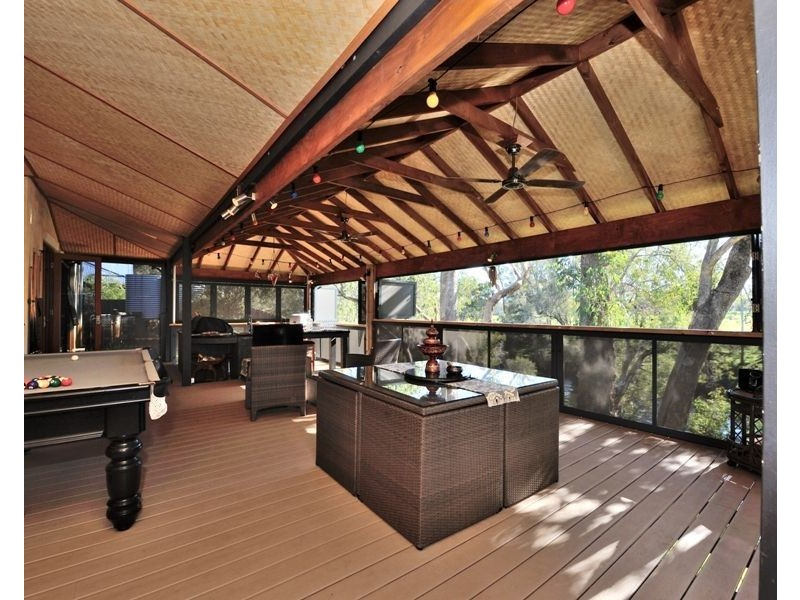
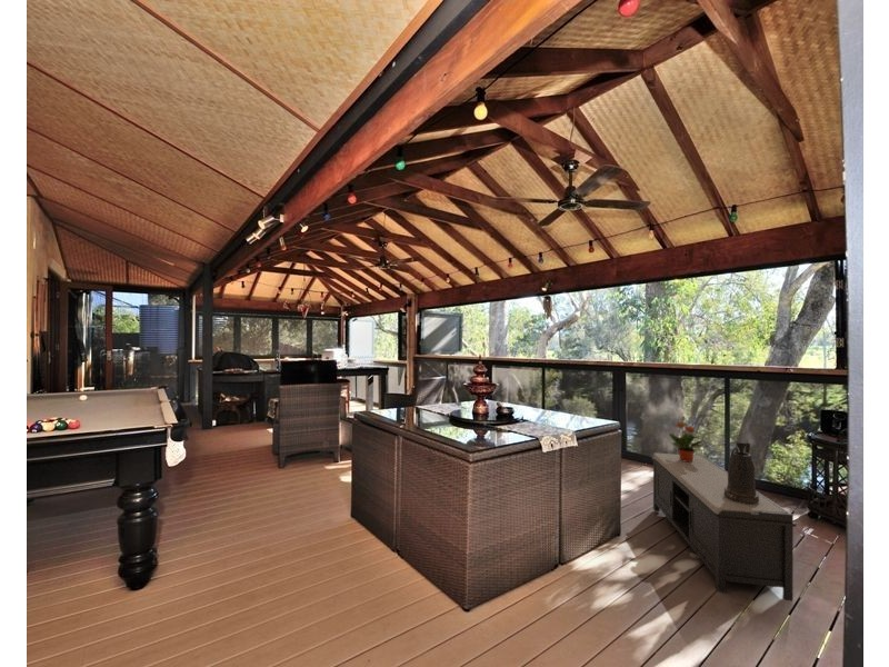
+ potted plant (686, 441)
+ bench (708, 511)
+ watering can (738, 471)
